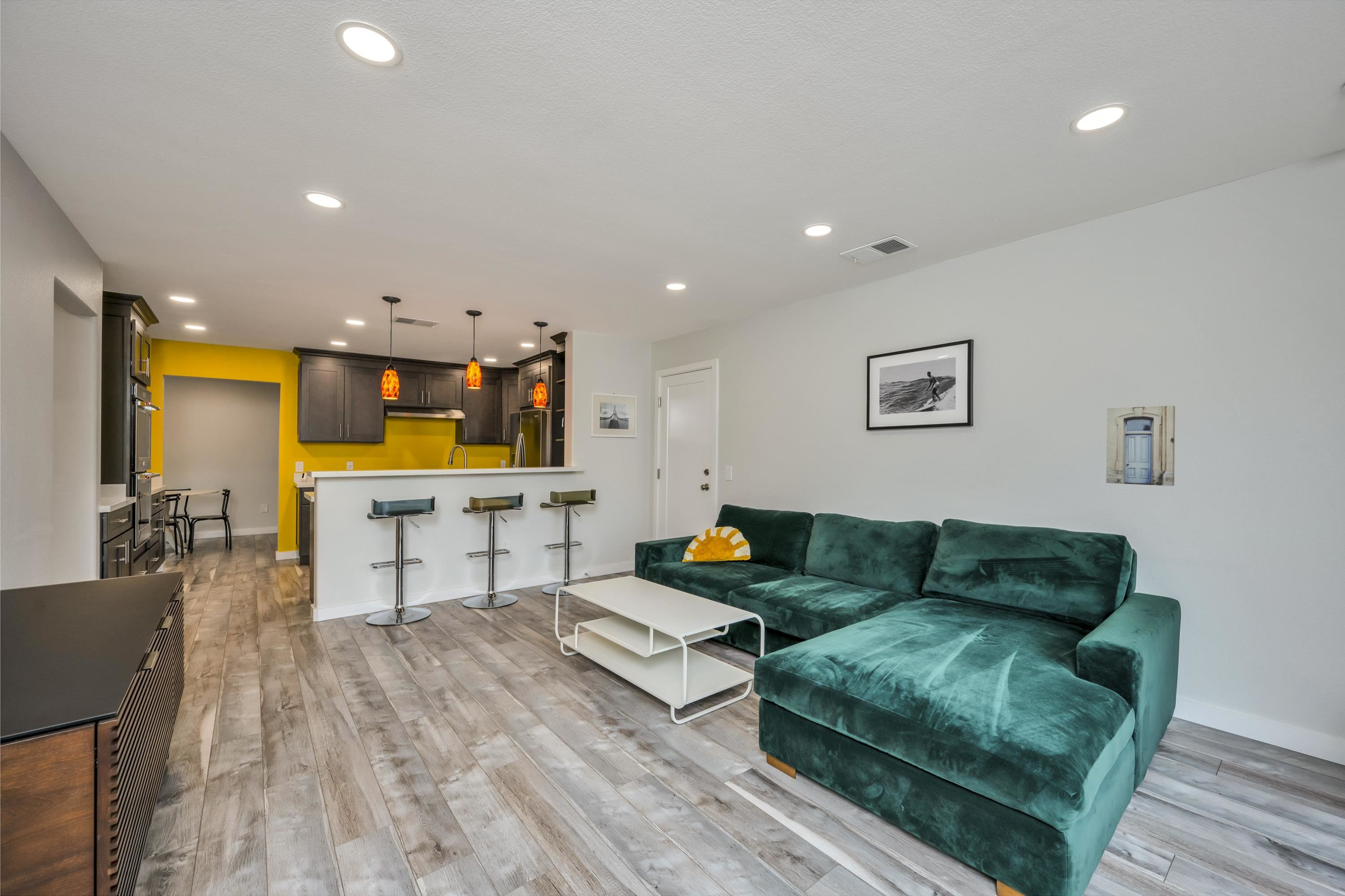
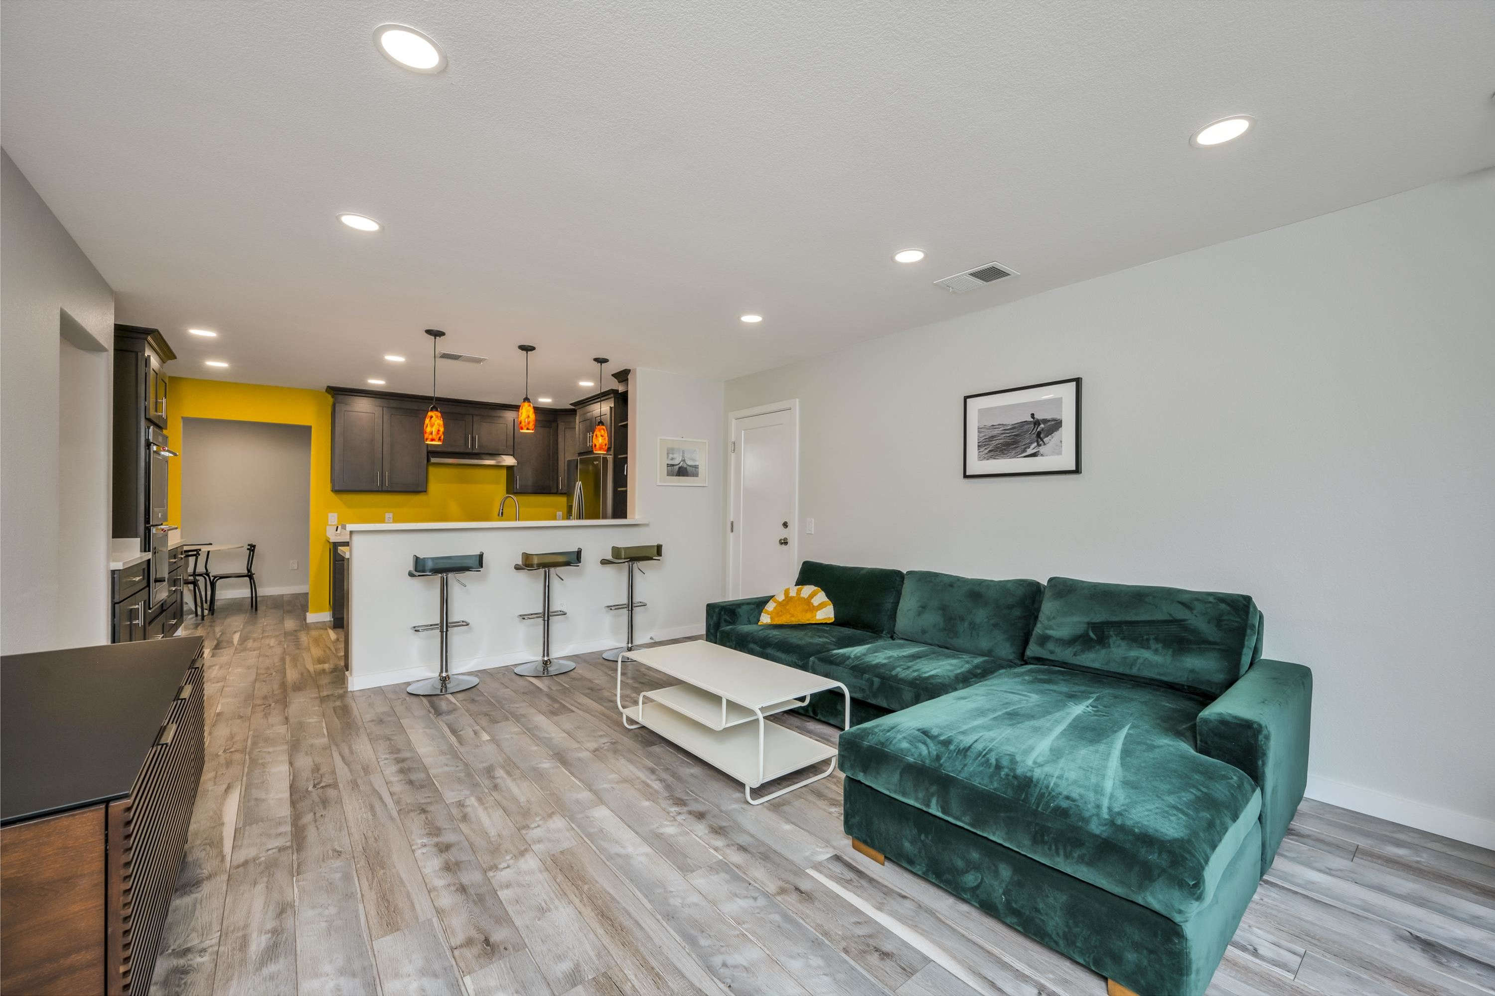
- wall art (1139, 446)
